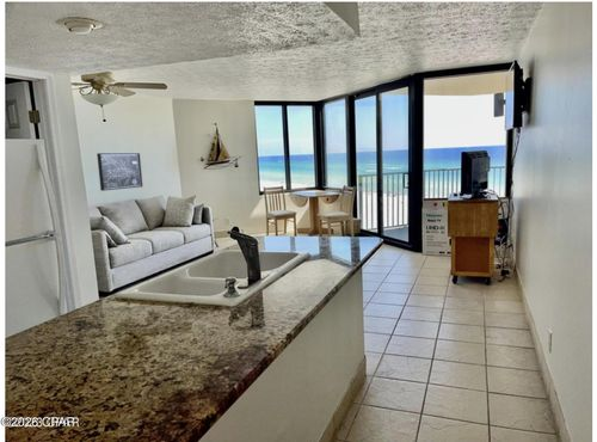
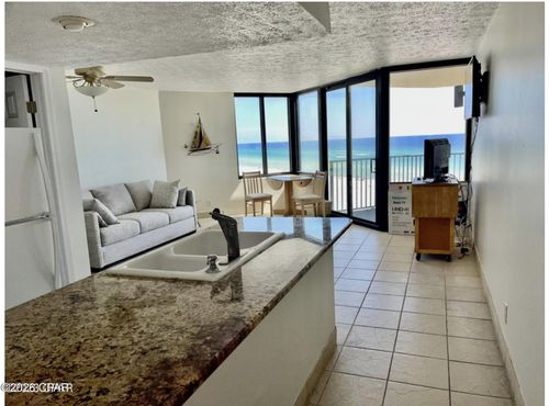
- wall art (121, 171)
